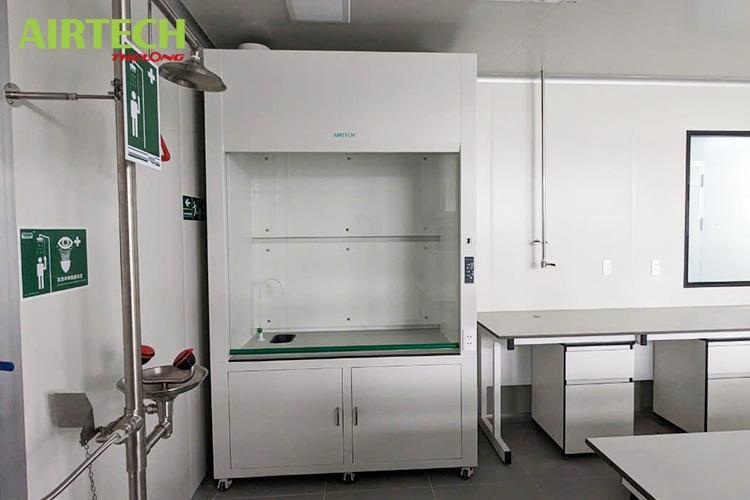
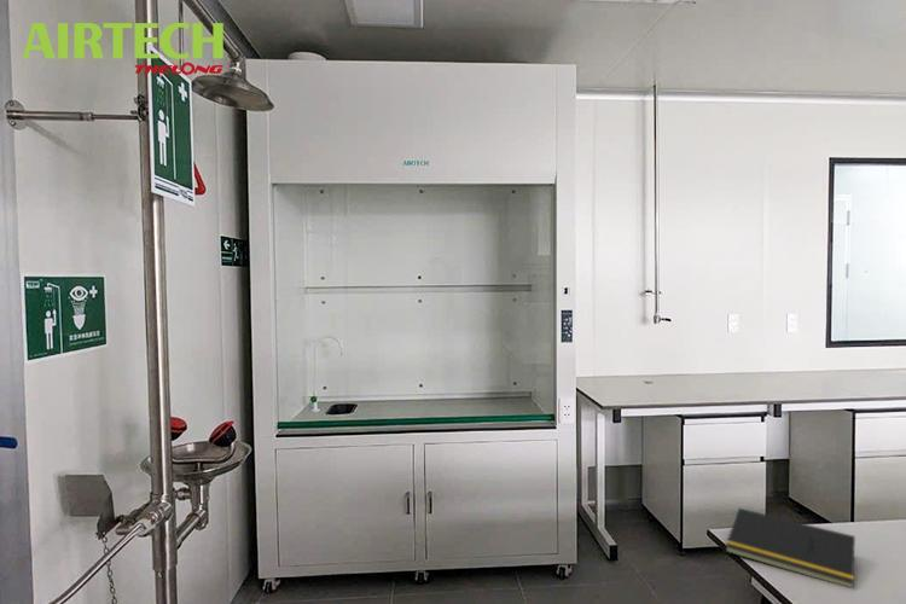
+ notepad (789, 544)
